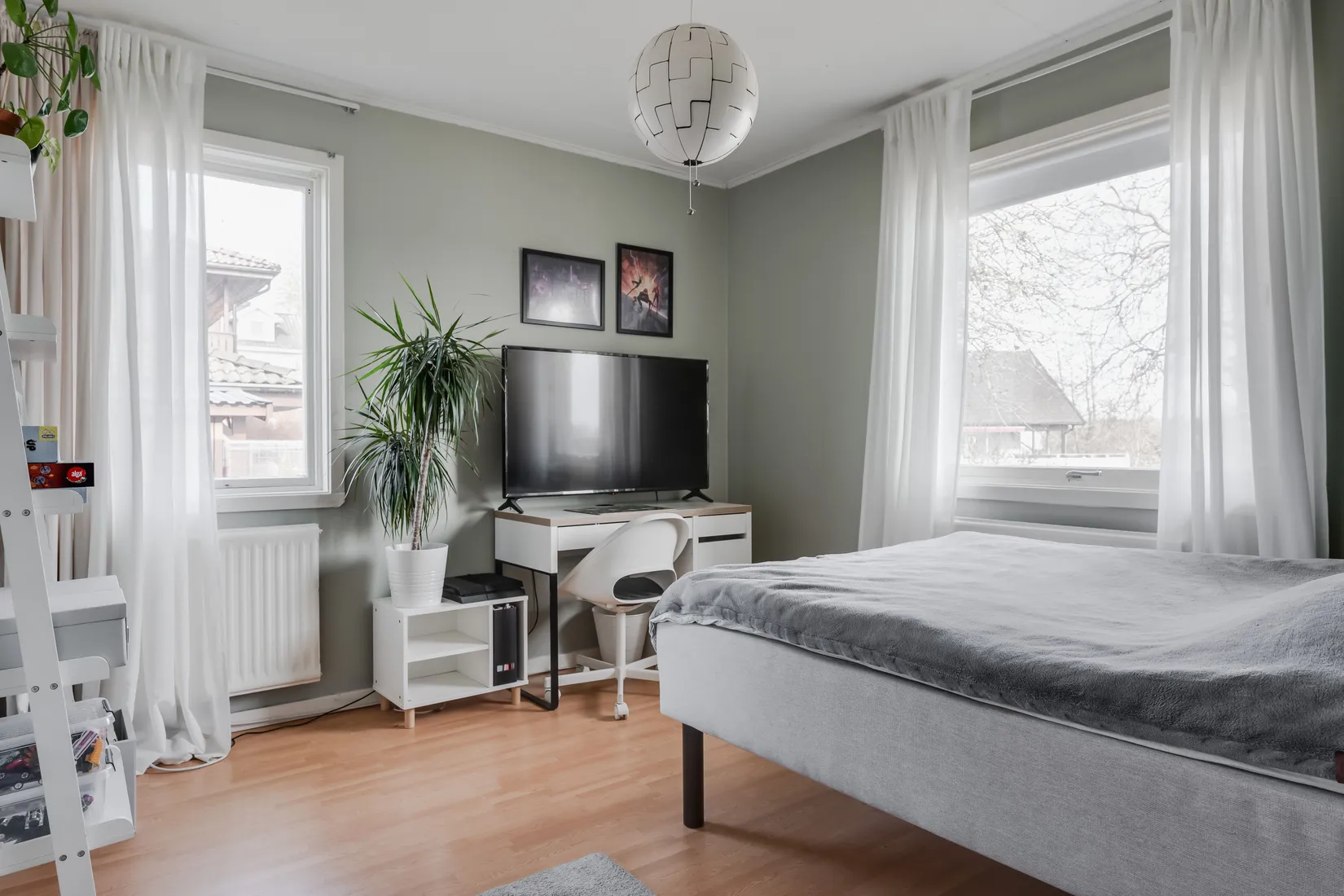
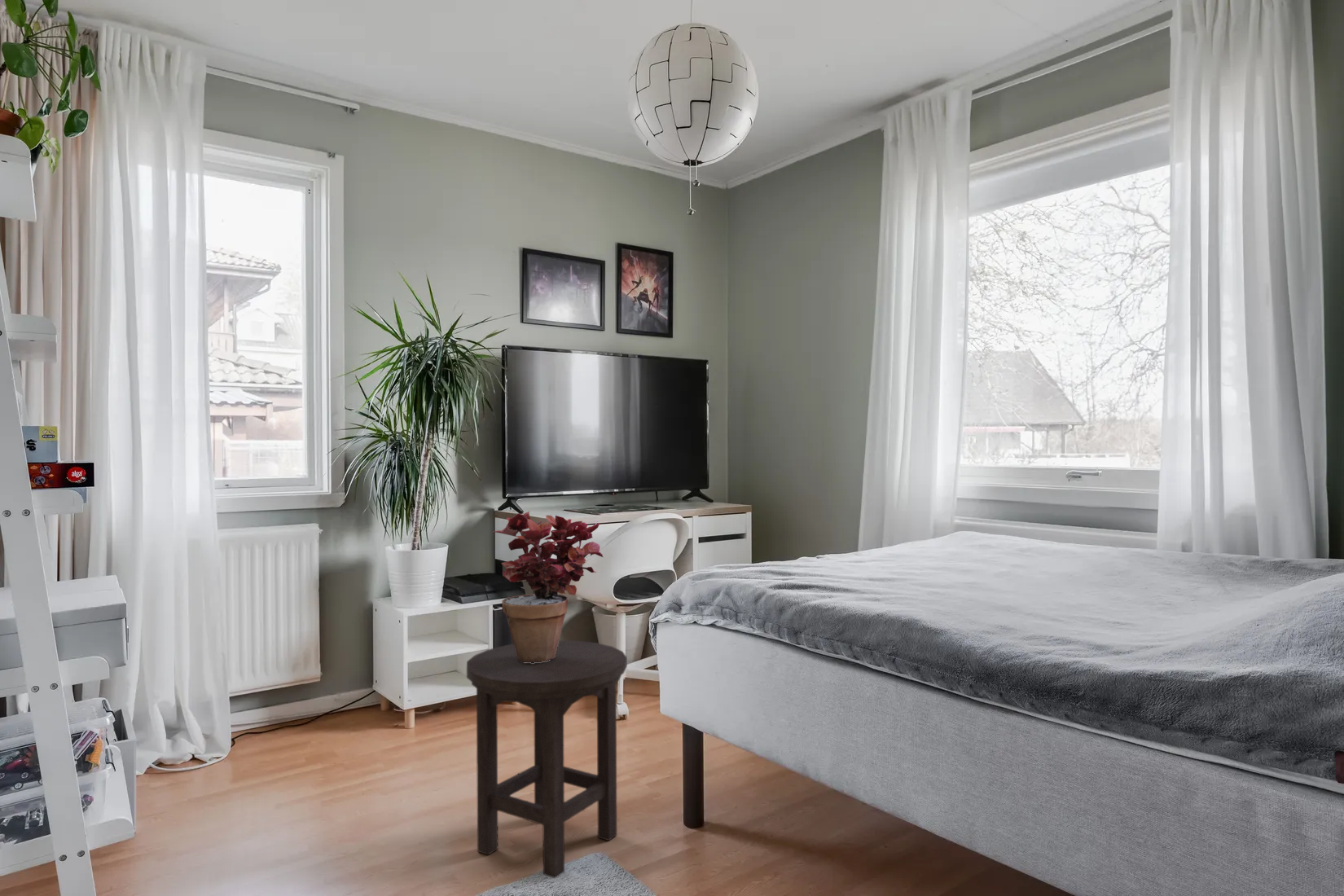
+ potted plant (546, 583)
+ stool (547, 751)
